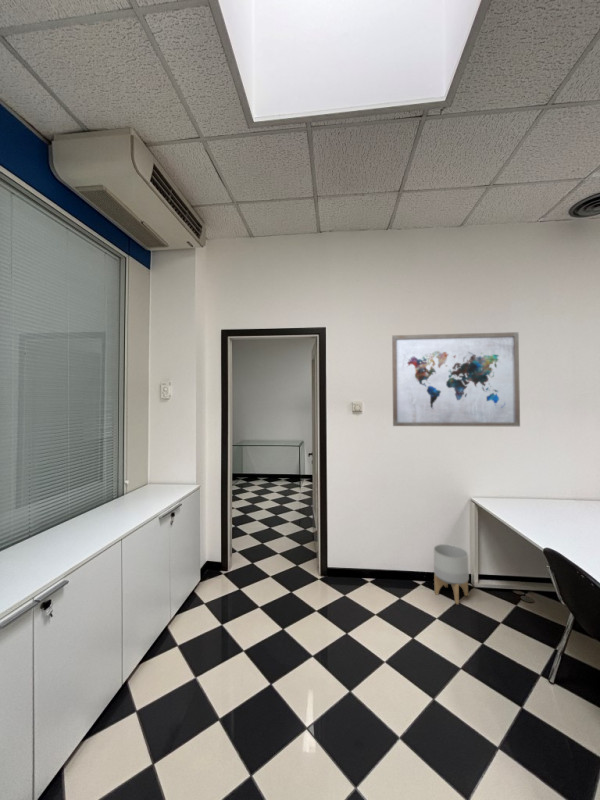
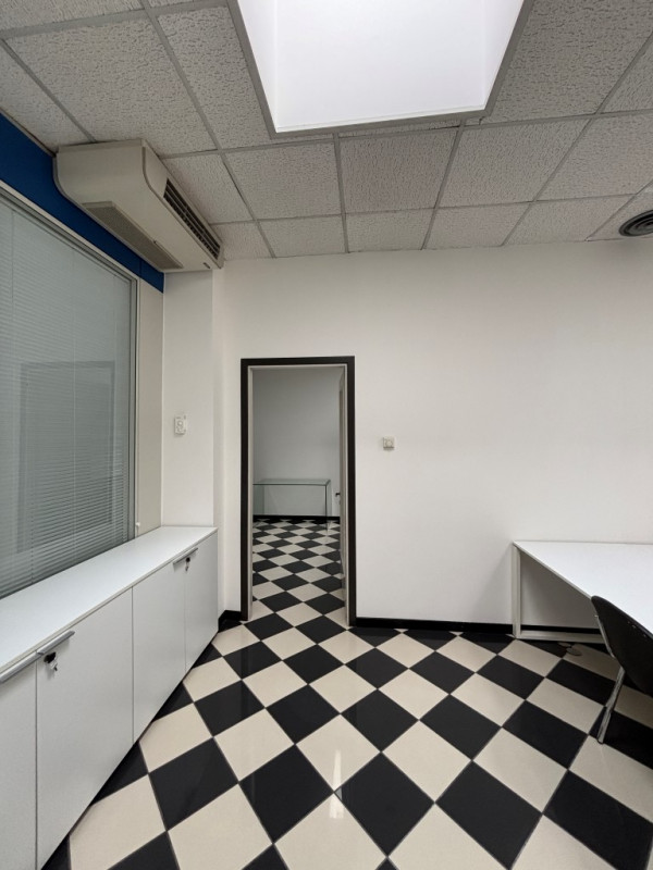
- planter (450, 572)
- wall art (454, 380)
